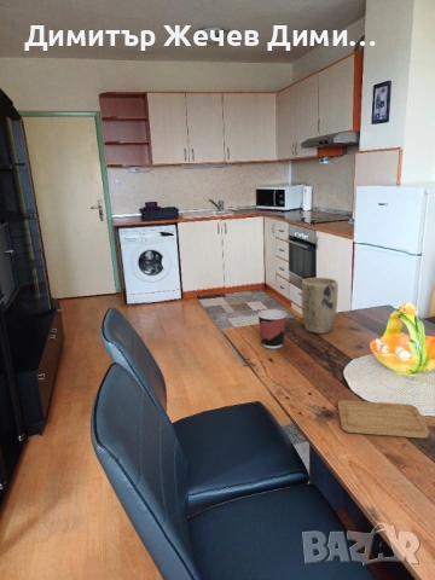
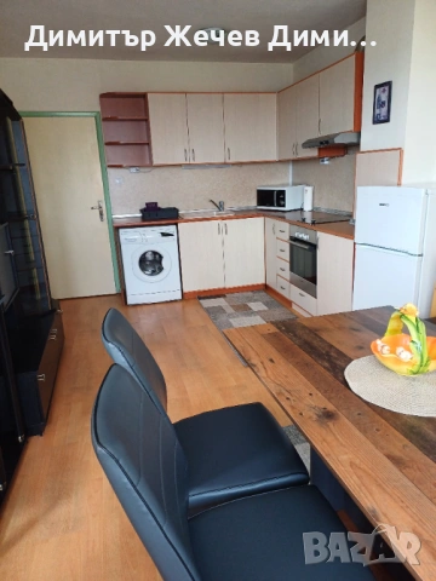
- chopping board (390, 418)
- plant pot (319, 304)
- cup (272, 329)
